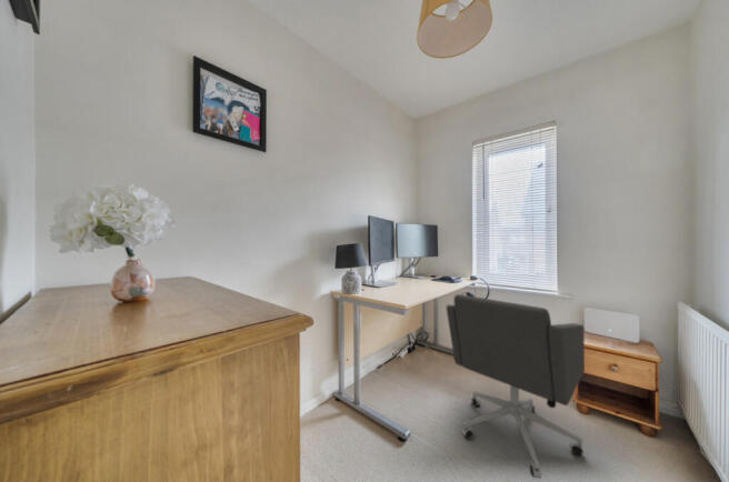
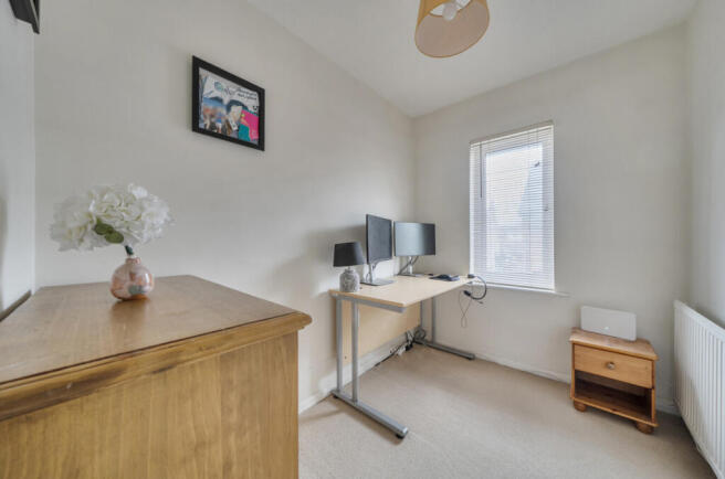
- office chair (513, 363)
